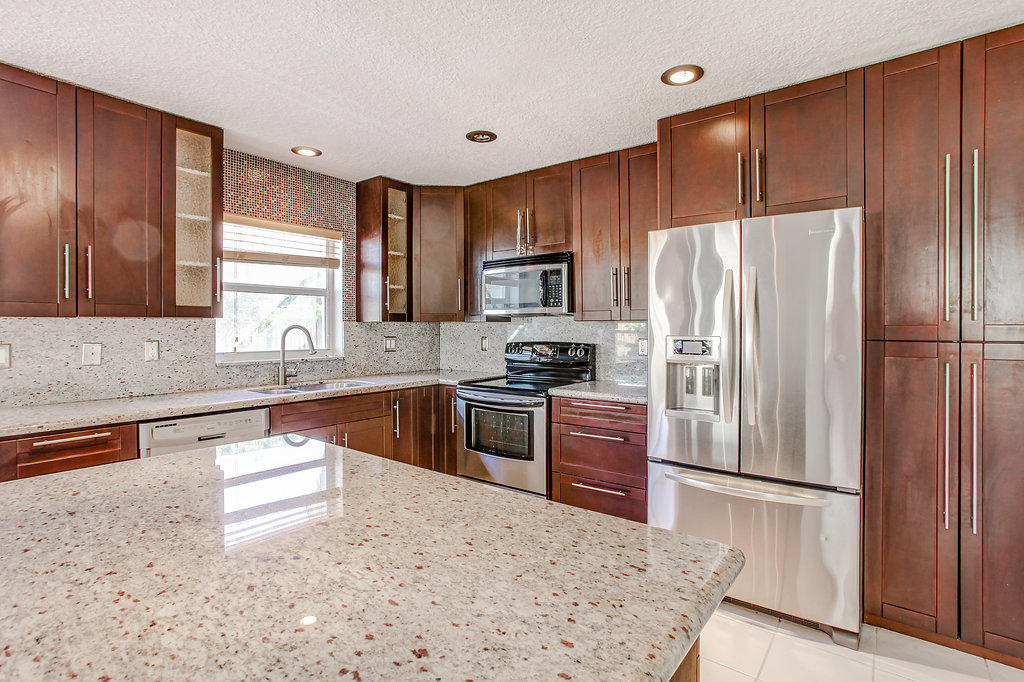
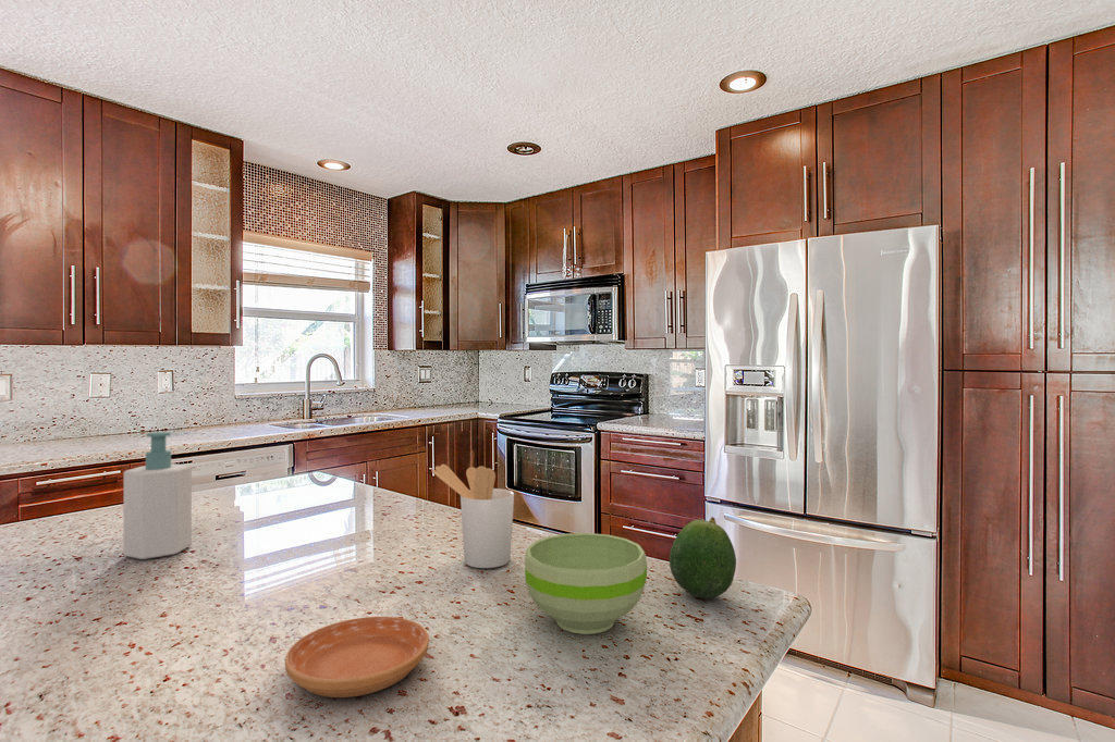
+ soap bottle (158, 491)
+ bowl (585, 584)
+ saucer (359, 656)
+ utensil holder (473, 510)
+ fruit (701, 557)
